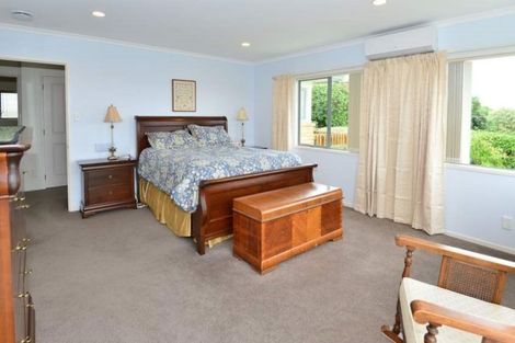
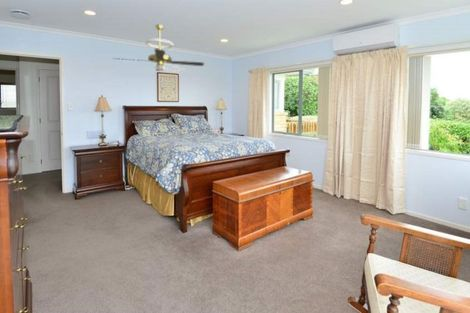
+ ceiling fan (159, 50)
